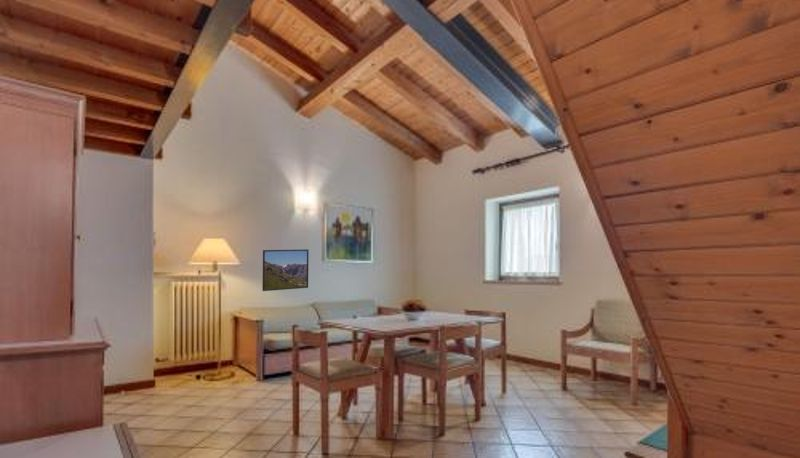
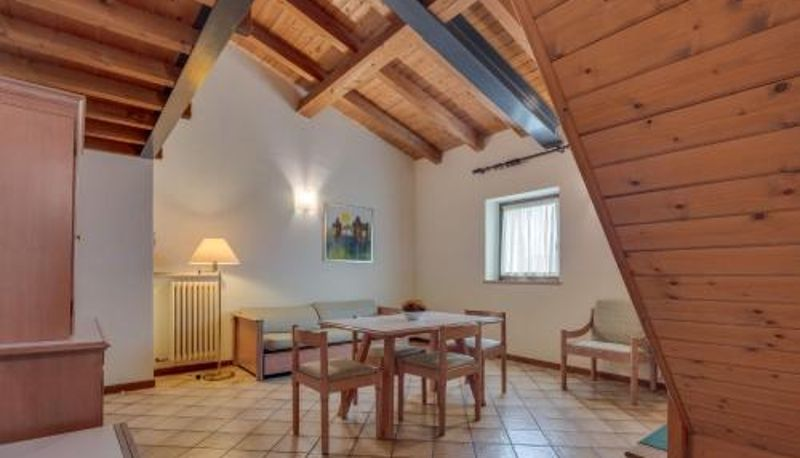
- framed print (286, 269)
